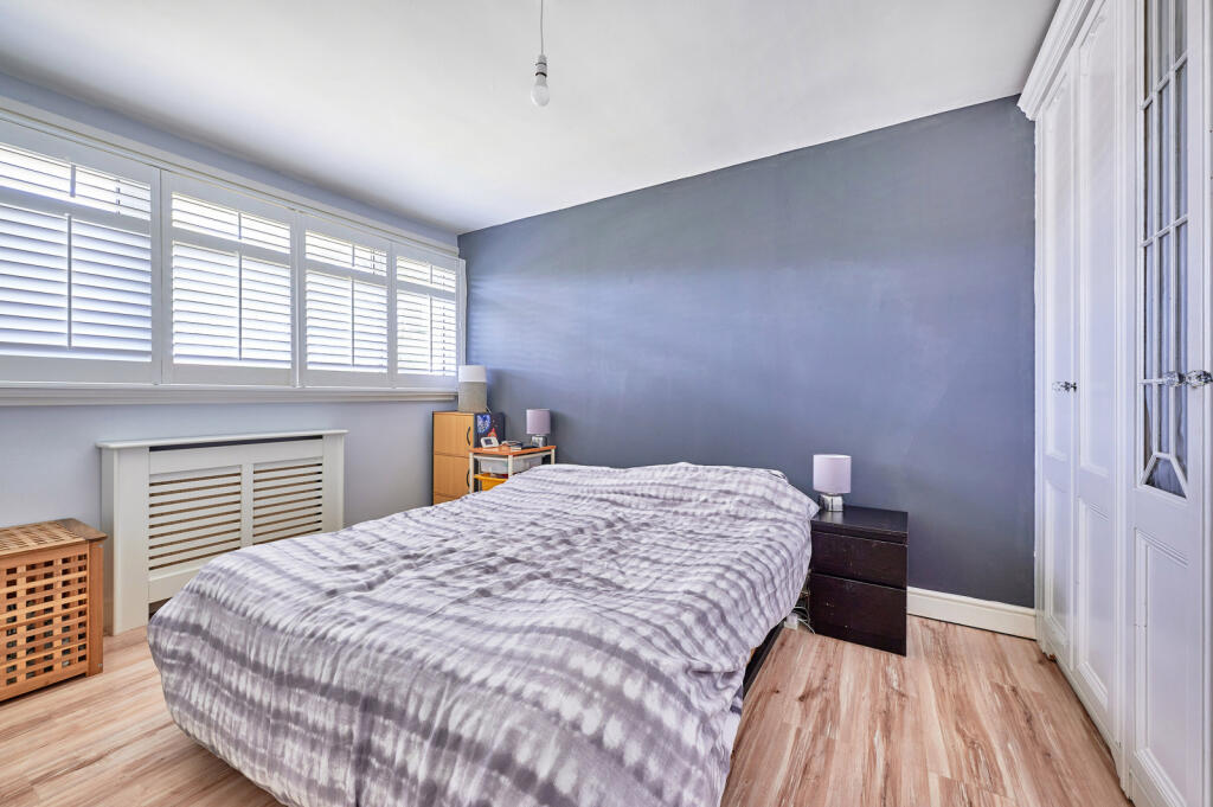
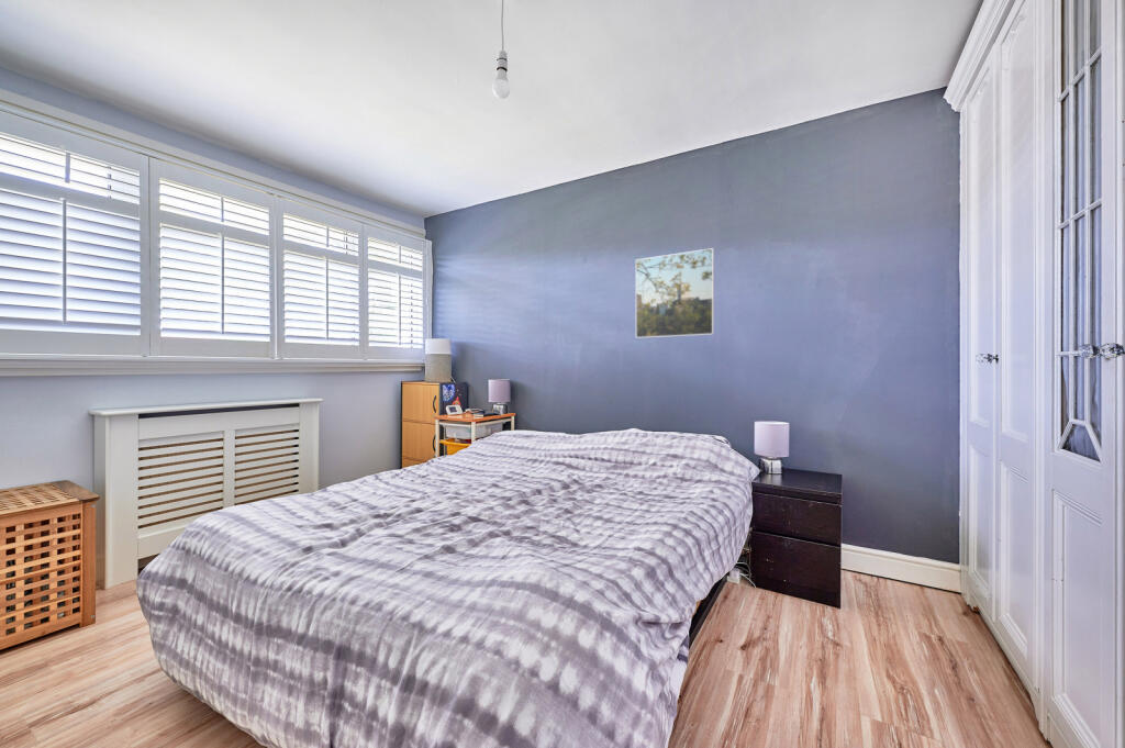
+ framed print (672, 294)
